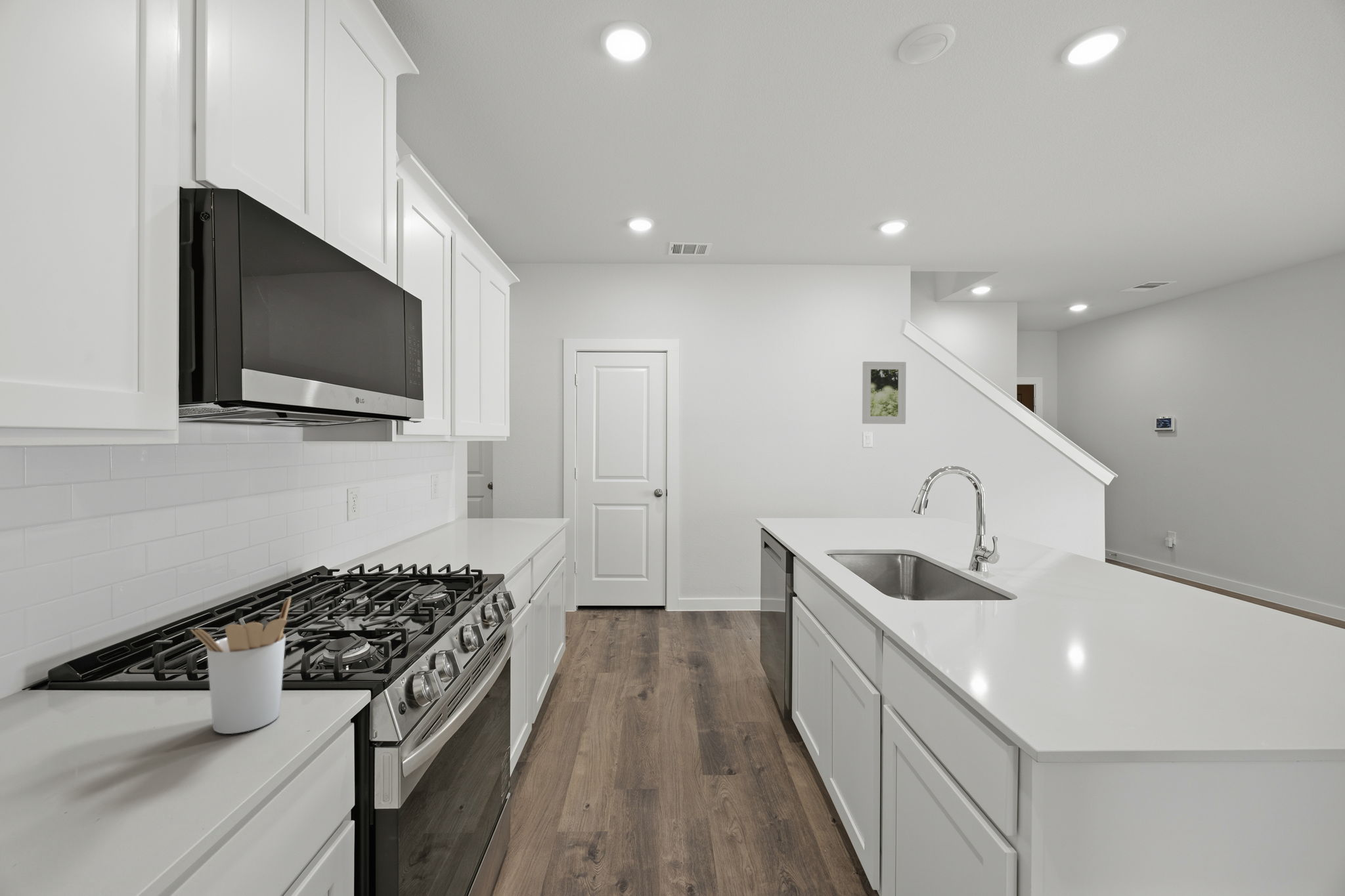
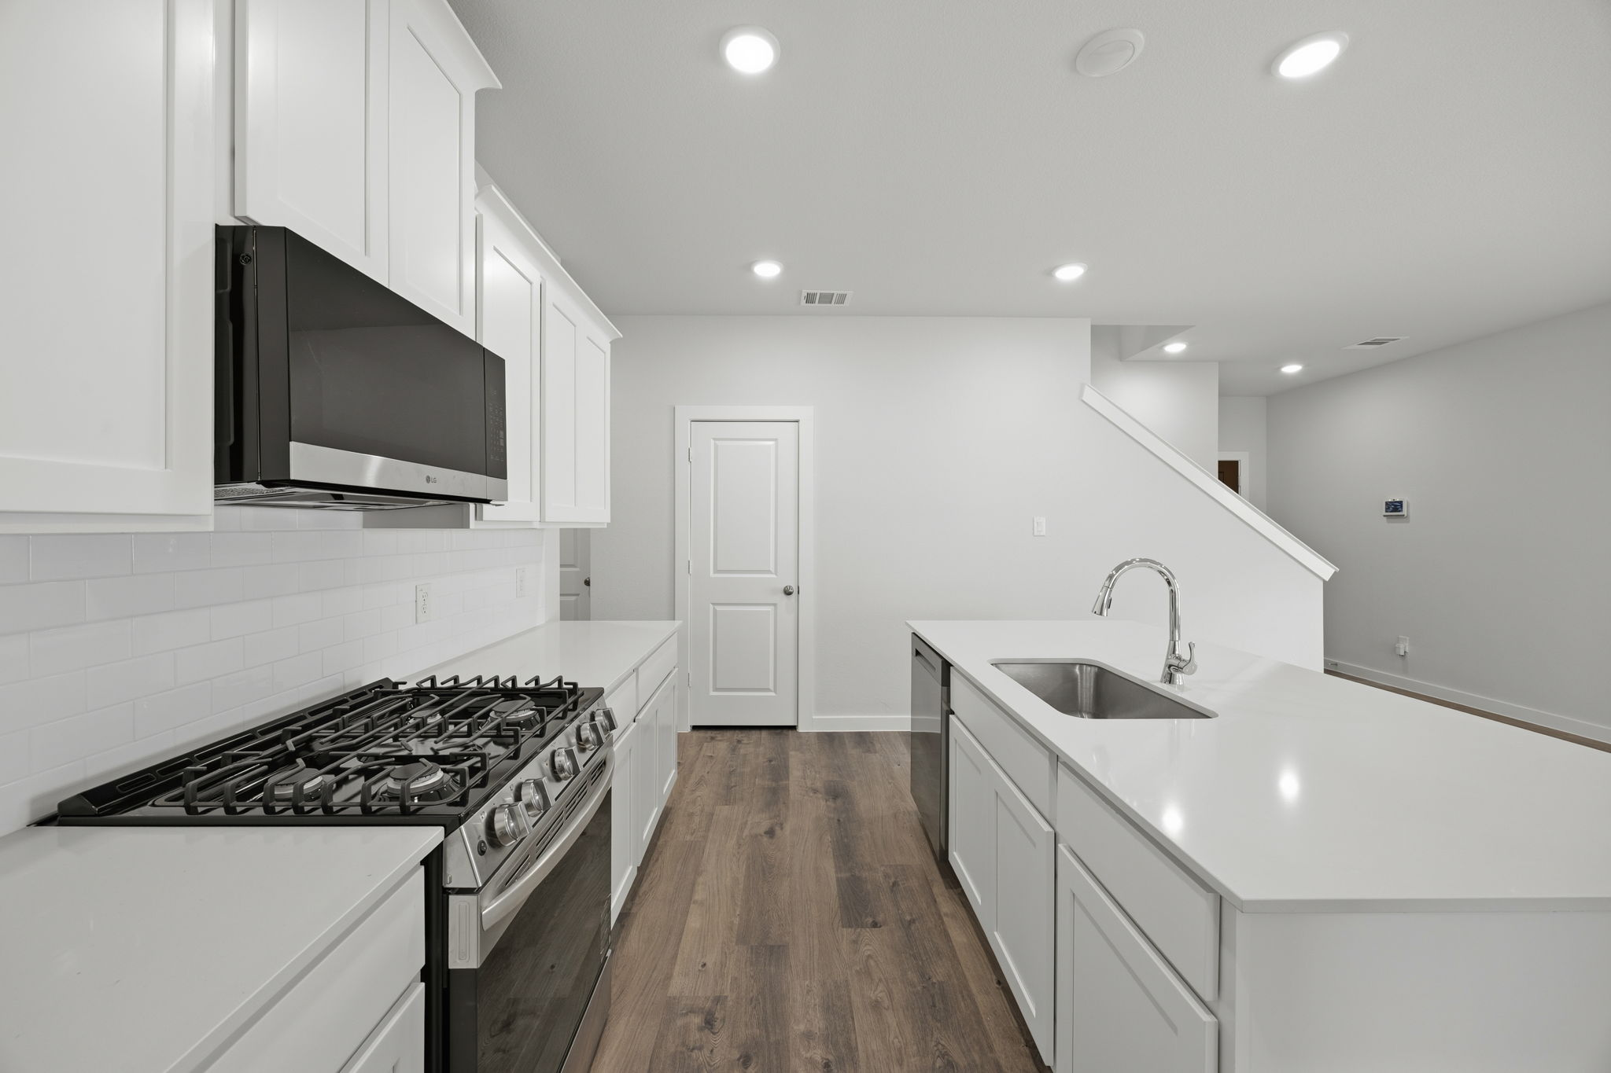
- utensil holder (250, 666)
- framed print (884, 393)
